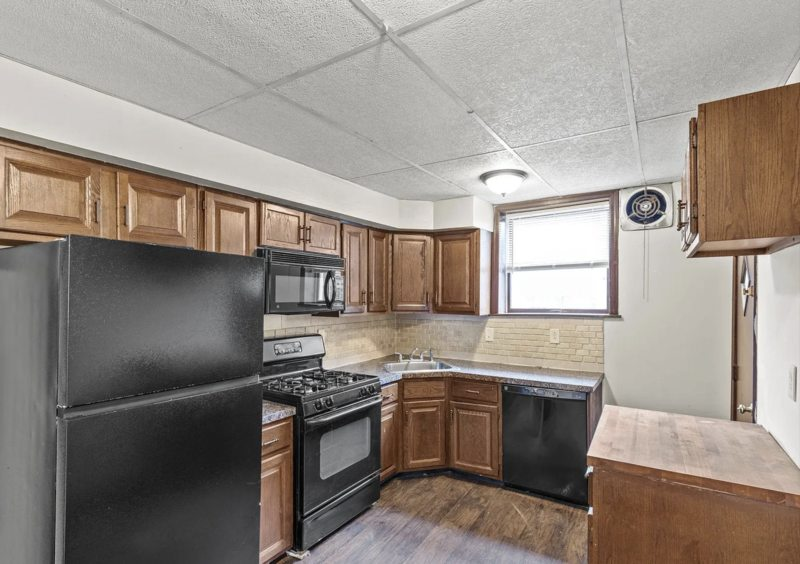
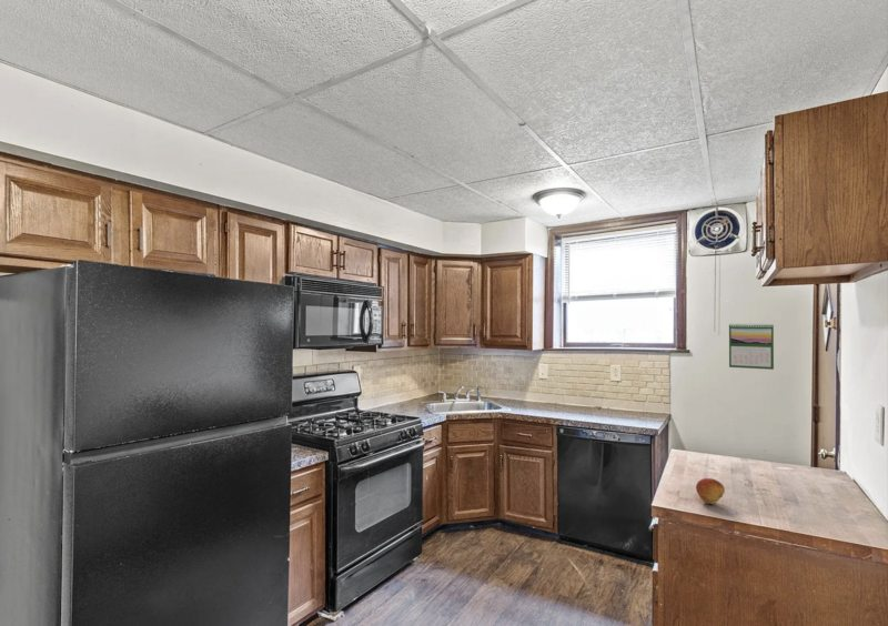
+ fruit (709, 491)
+ calendar (750, 345)
